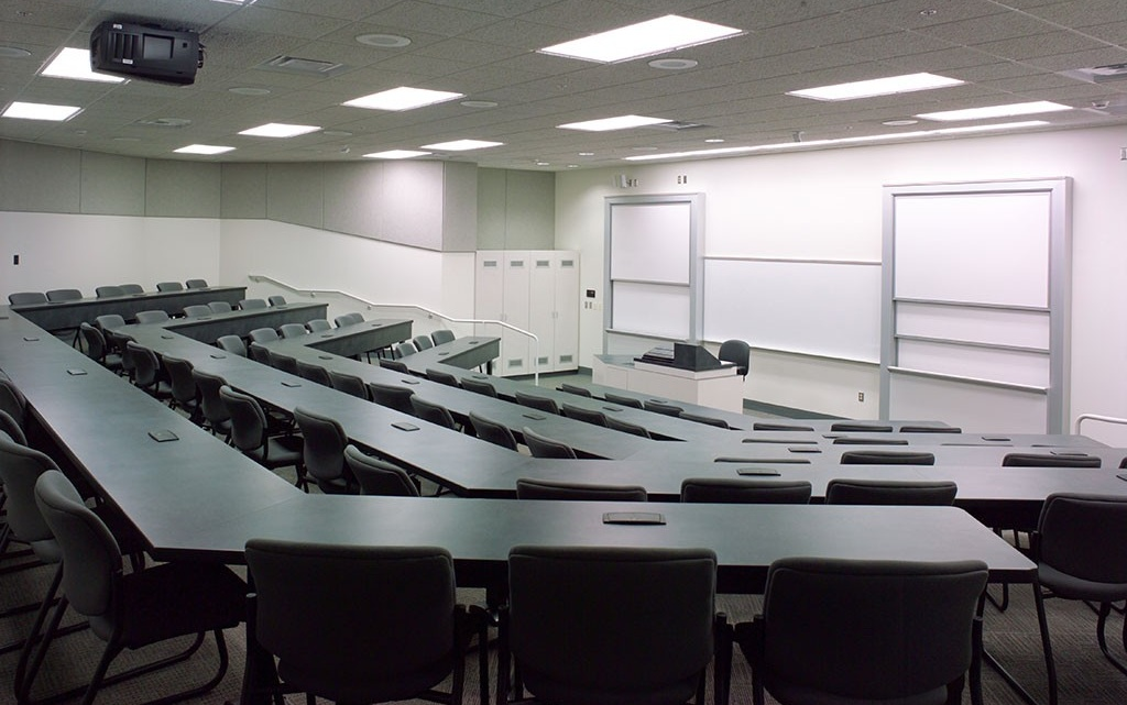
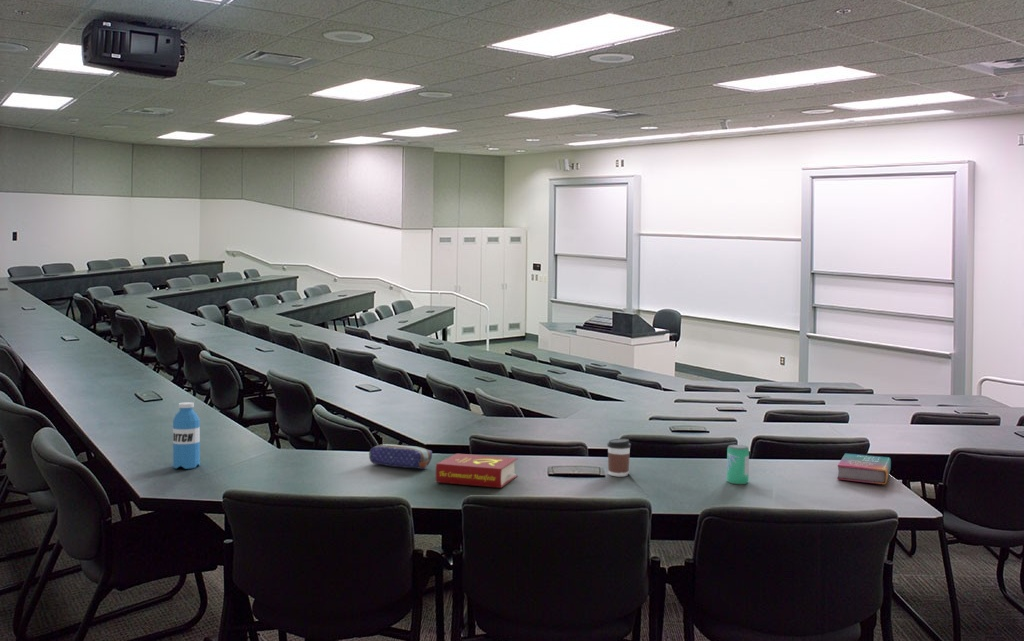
+ beverage can (737, 464)
+ coffee cup (618, 456)
+ book (477, 470)
+ pencil case (400, 455)
+ book (864, 468)
+ water bottle (186, 434)
